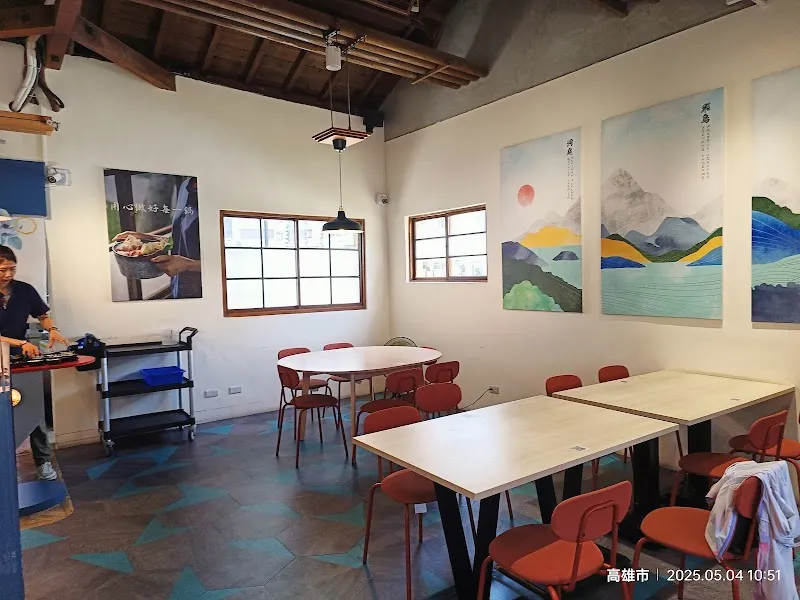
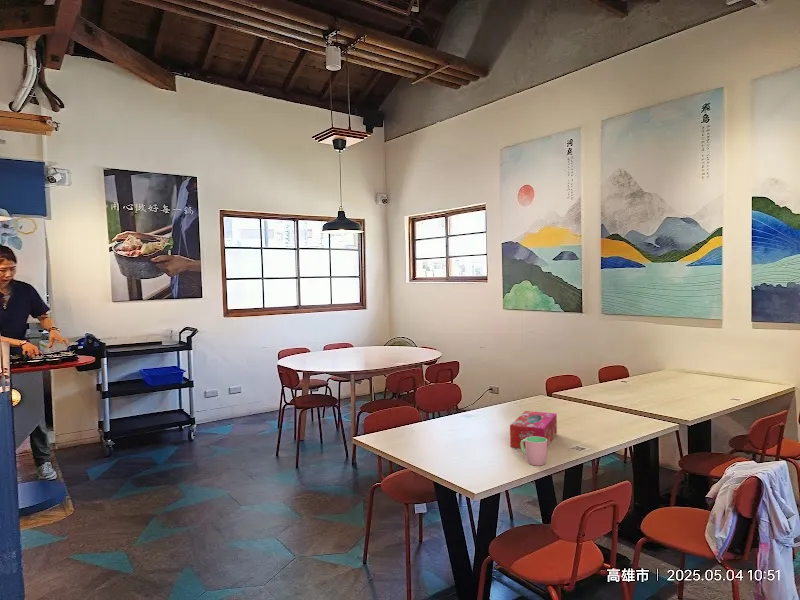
+ cup (533, 450)
+ tissue box (534, 429)
